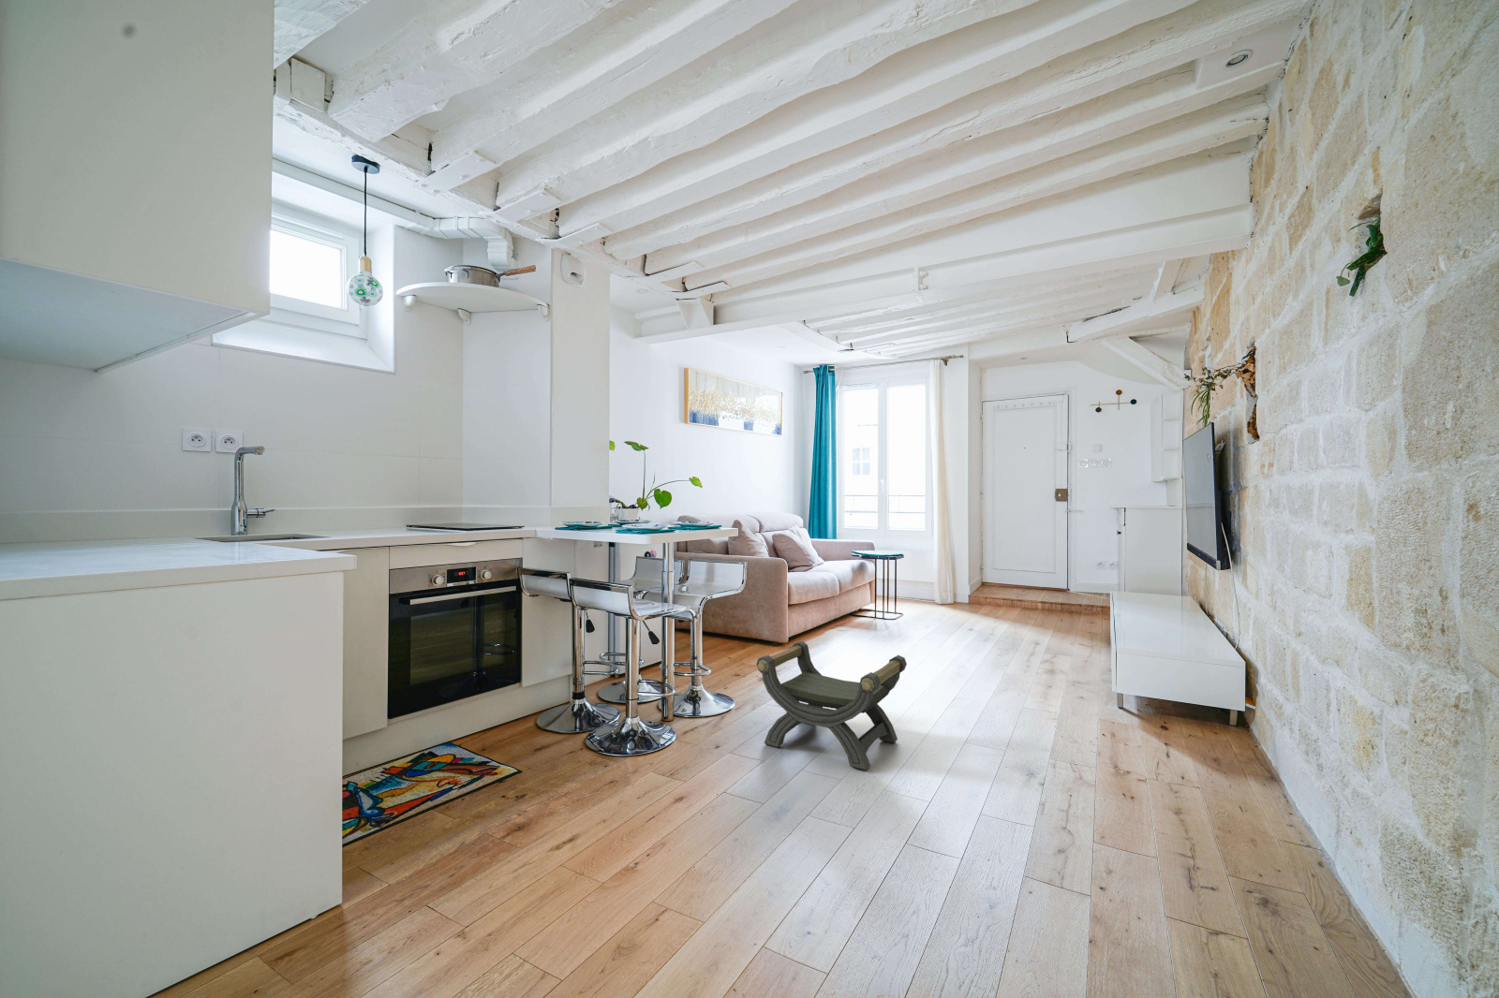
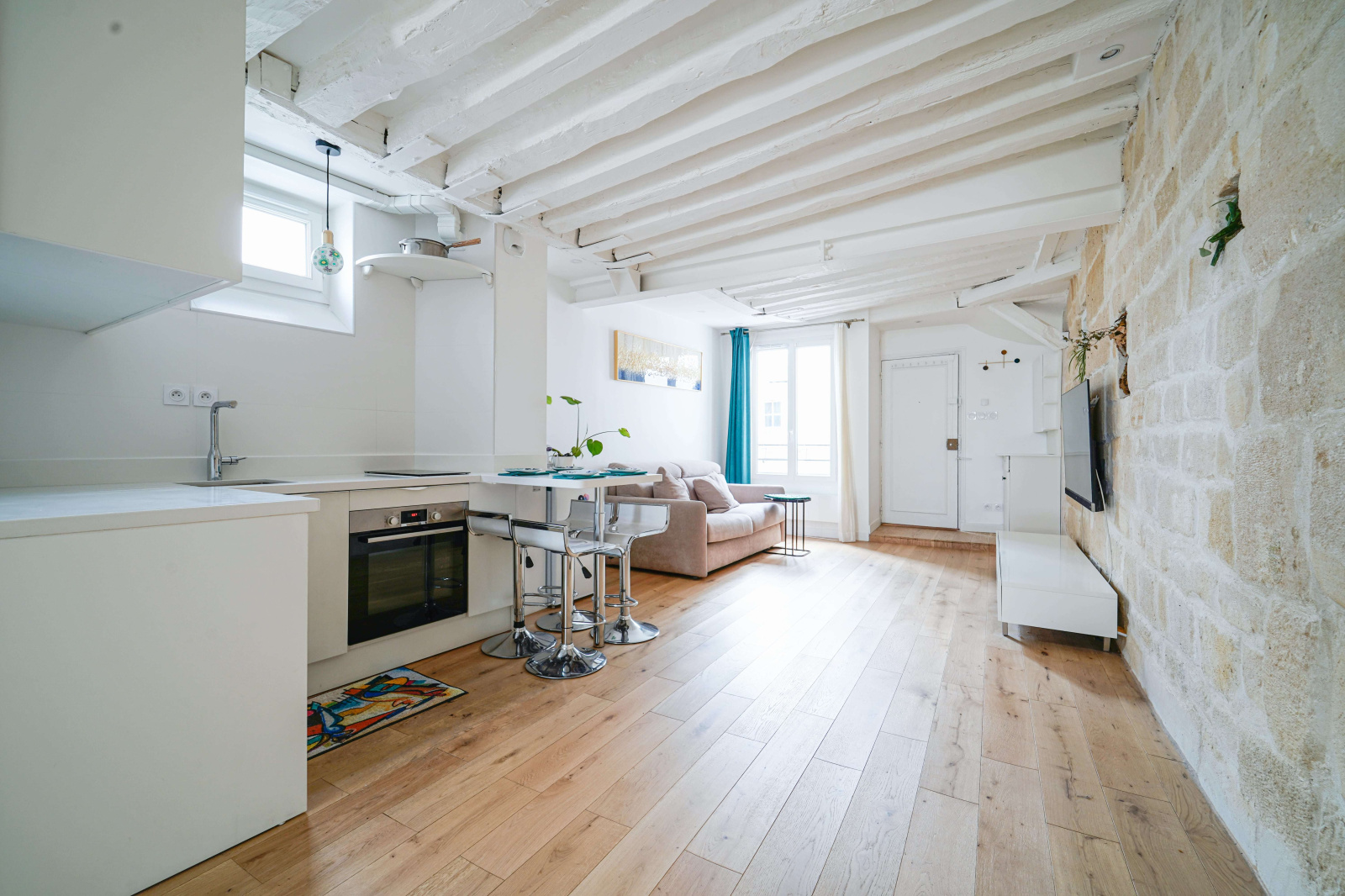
- stool (831, 699)
